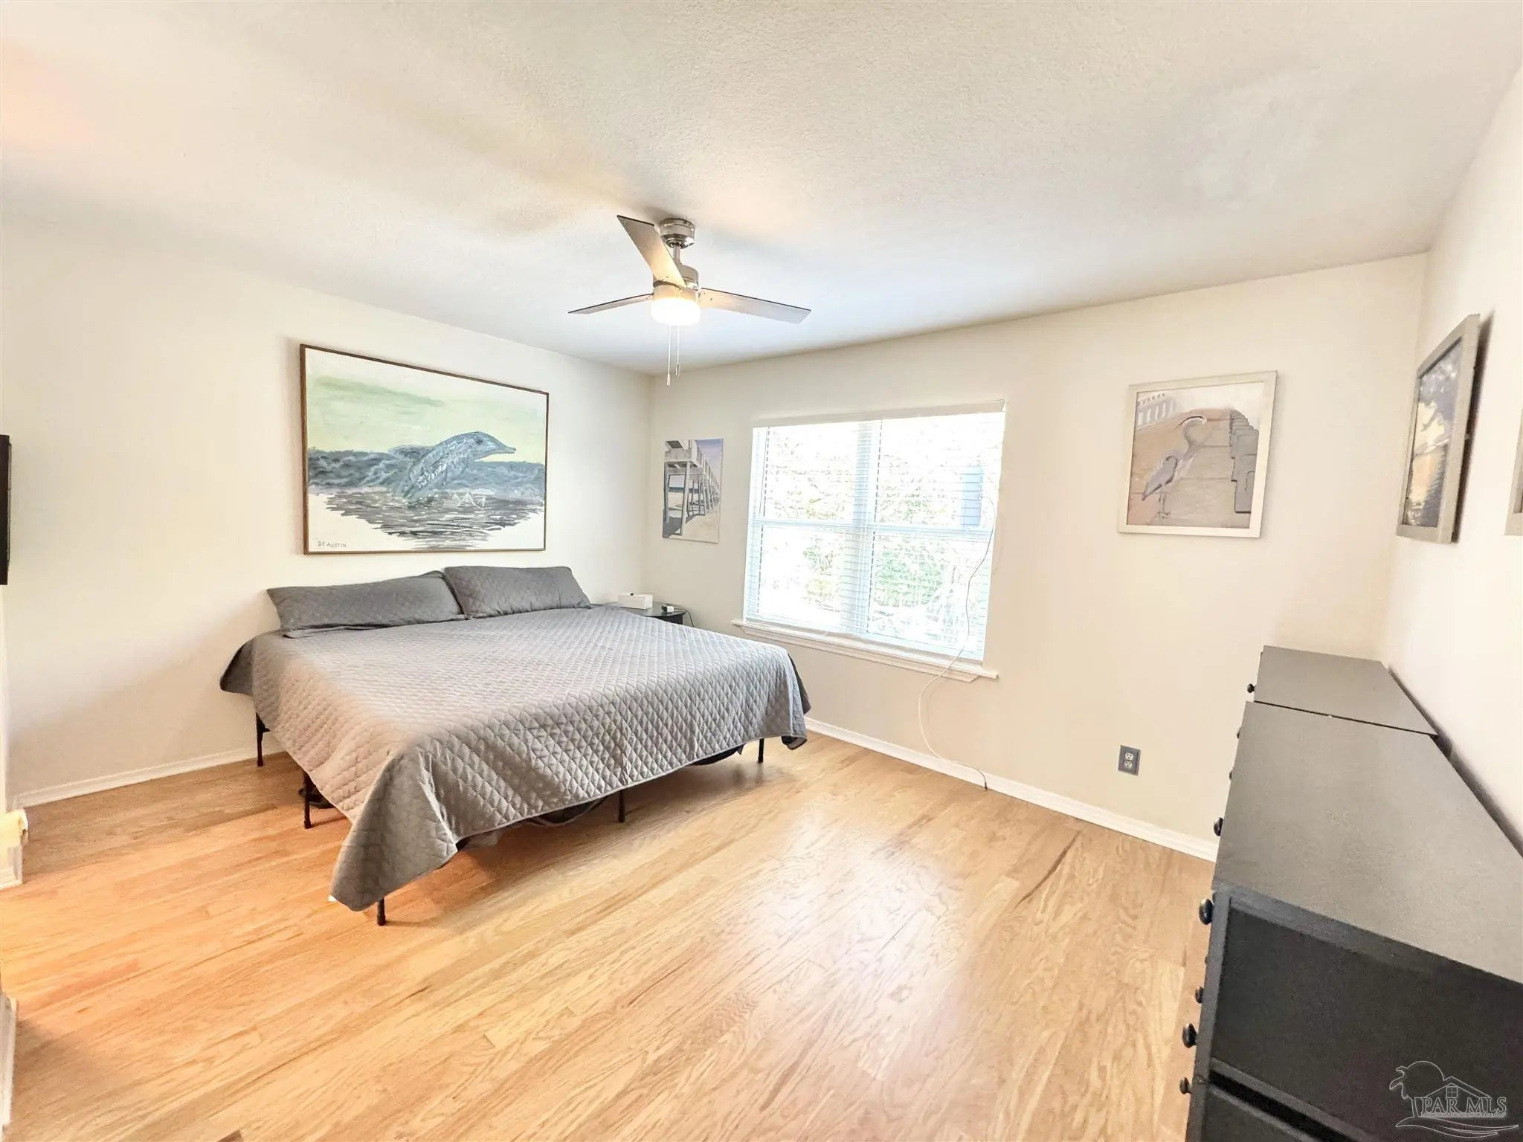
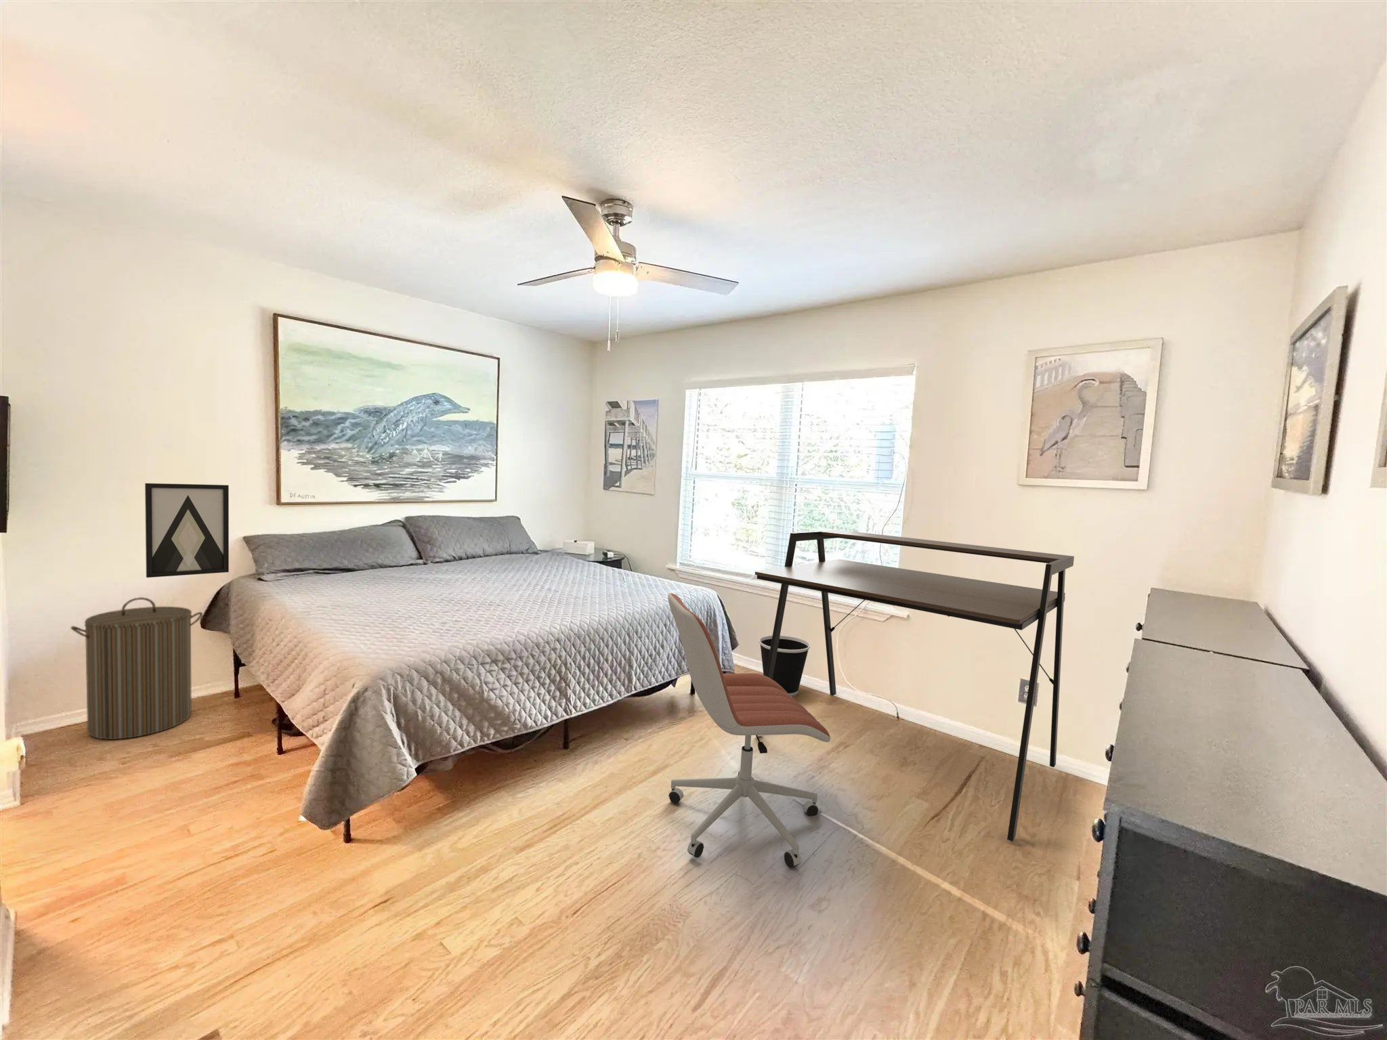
+ wastebasket (782, 666)
+ office chair (745, 713)
+ desk (913, 608)
+ wall art (188, 530)
+ laundry hamper (141, 660)
